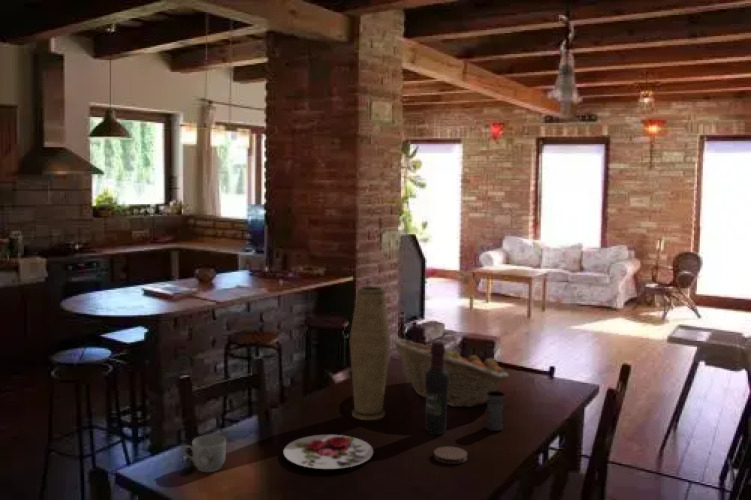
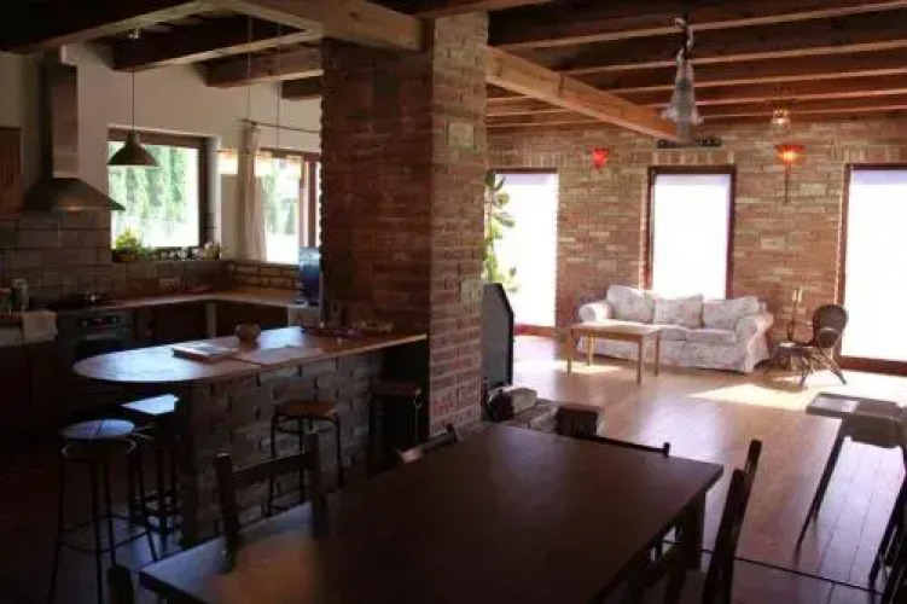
- wine bottle (436, 387)
- plate (328, 450)
- coaster (450, 454)
- jar (495, 410)
- fruit basket (448, 367)
- mug (204, 454)
- vase (369, 351)
